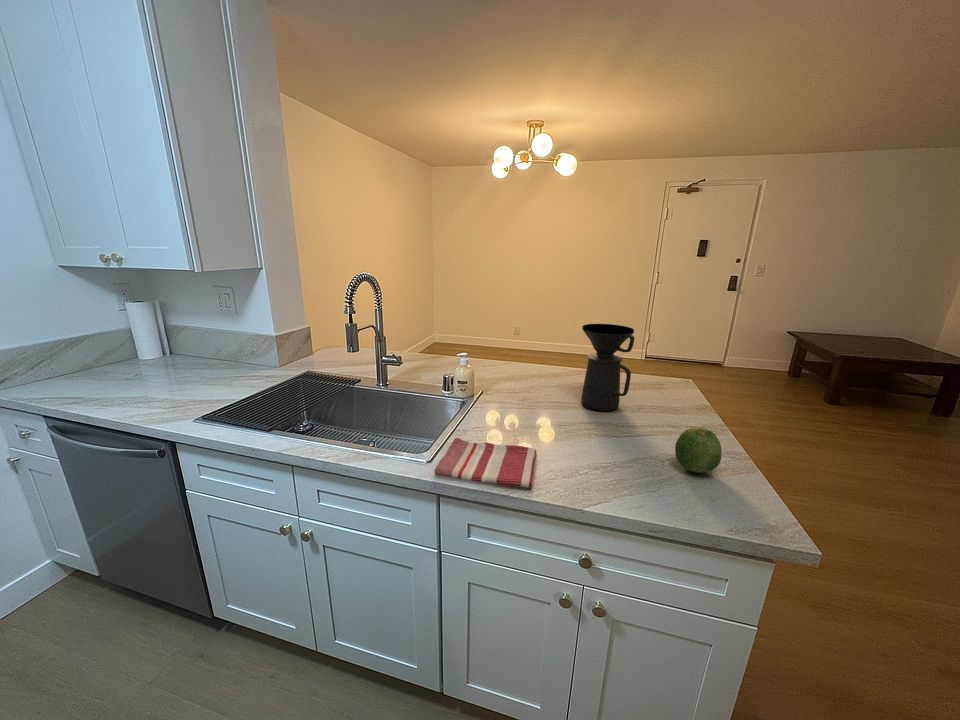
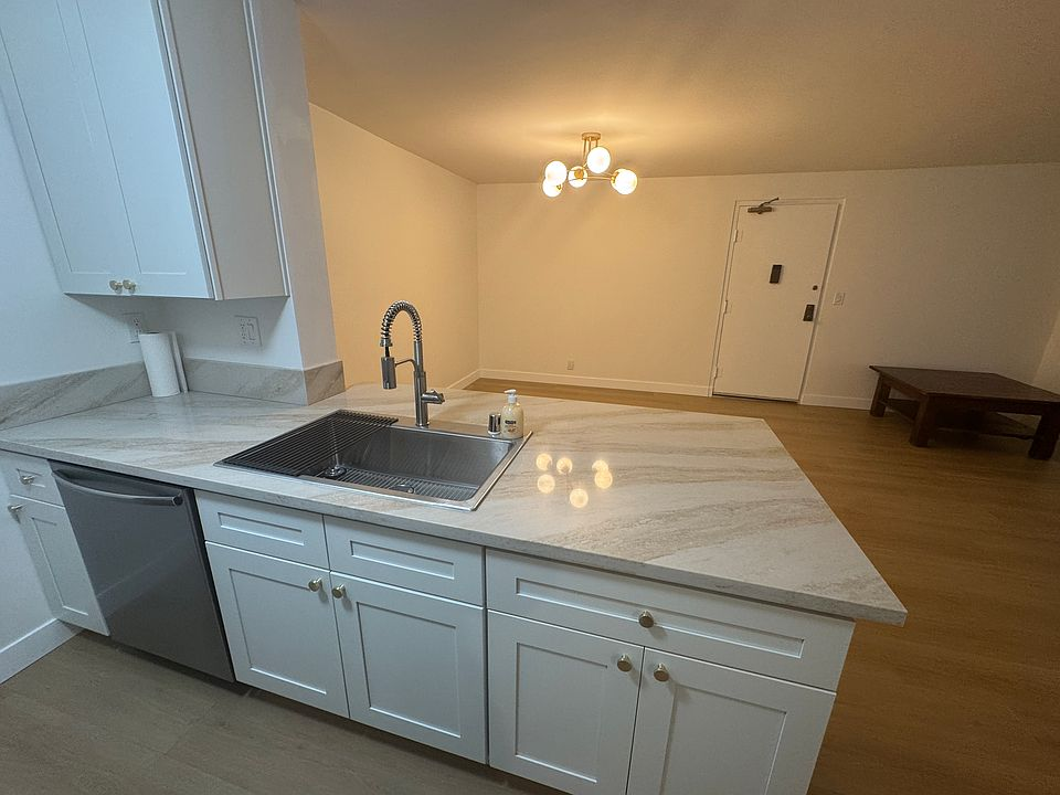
- coffee maker (603, 367)
- fruit (698, 448)
- dish towel (488, 461)
